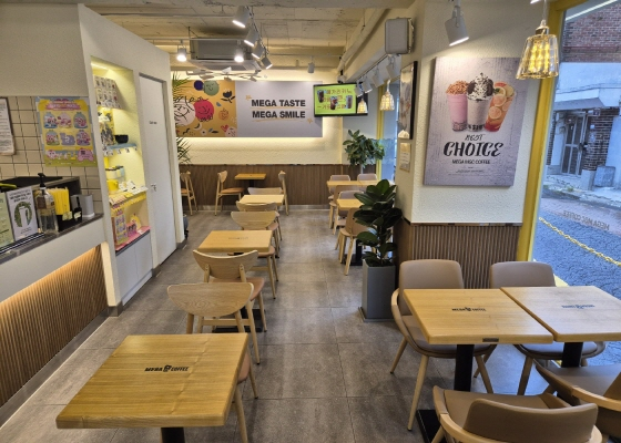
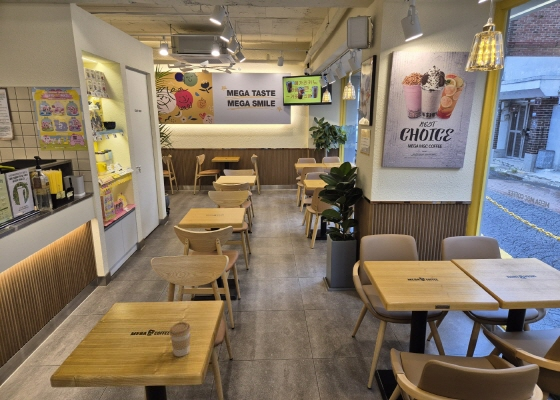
+ coffee cup (180, 338)
